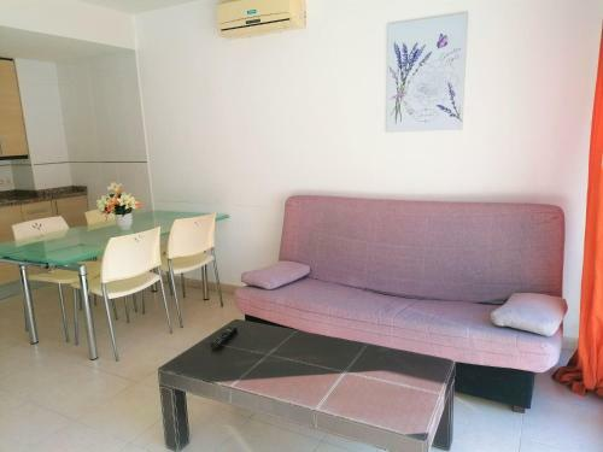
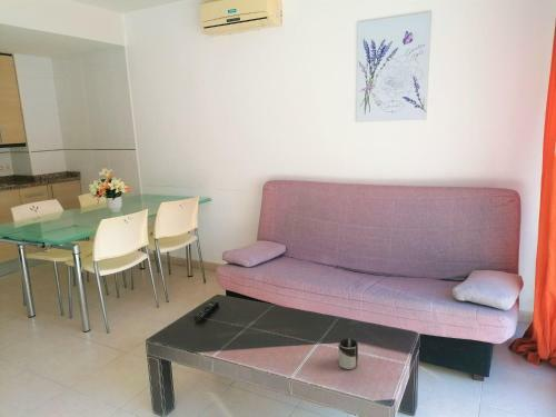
+ cup (349, 351)
